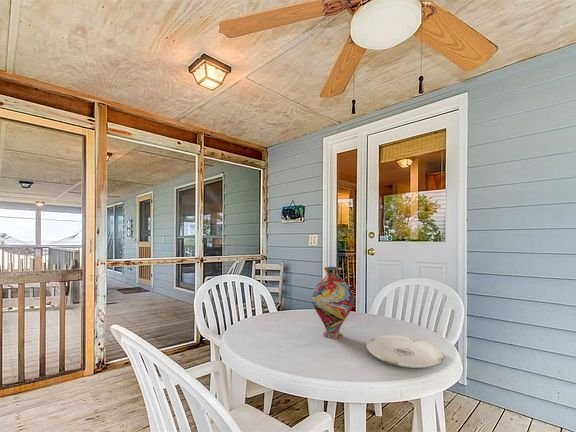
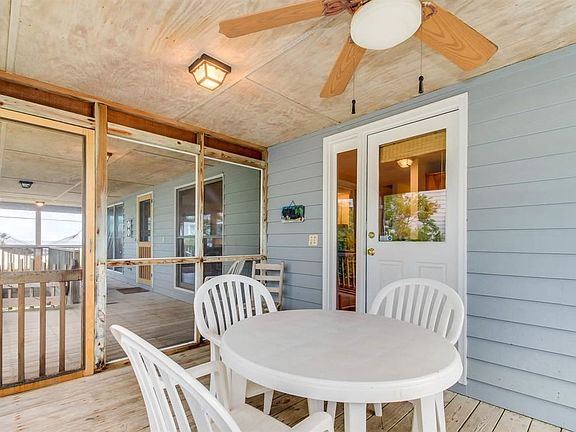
- plate (403, 352)
- vase (332, 301)
